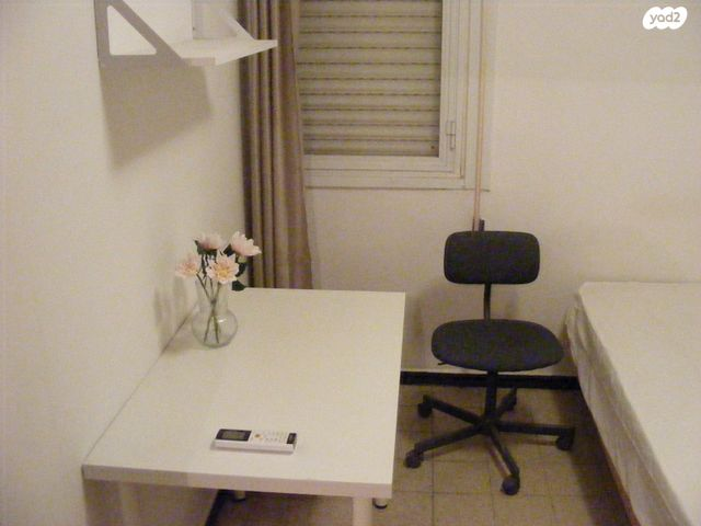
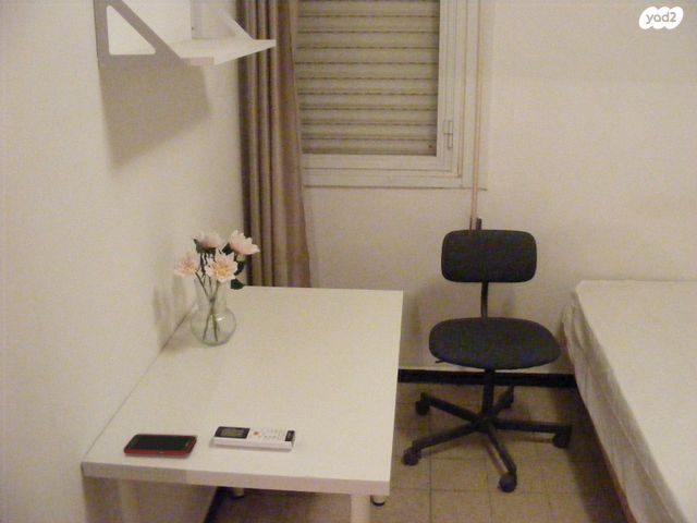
+ cell phone (160, 445)
